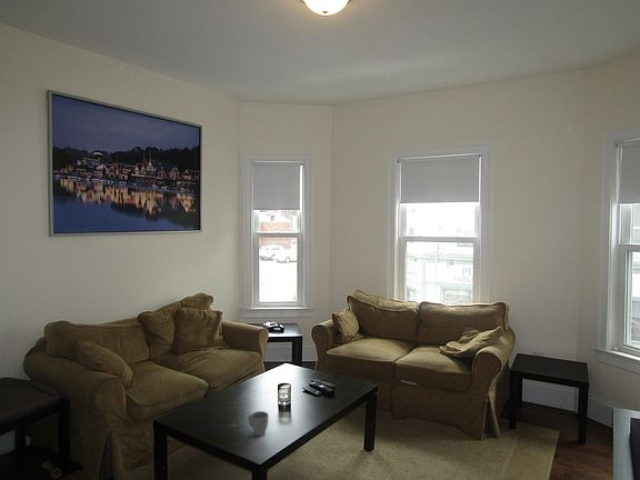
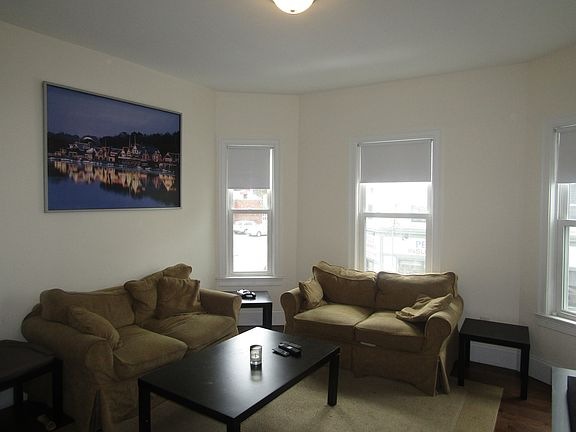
- mug (257, 422)
